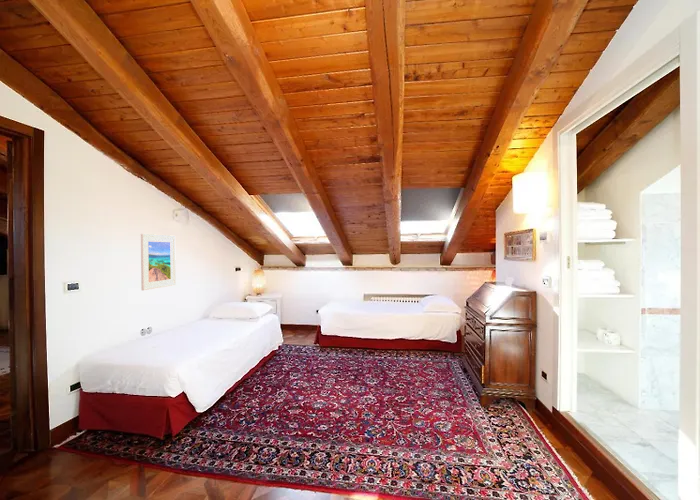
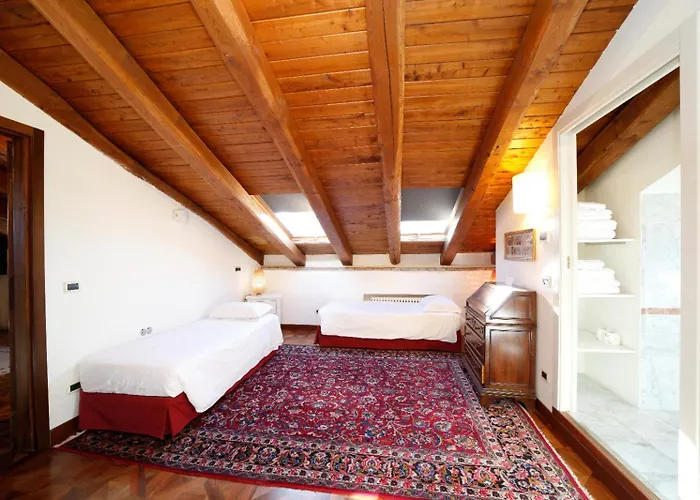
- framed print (159, 261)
